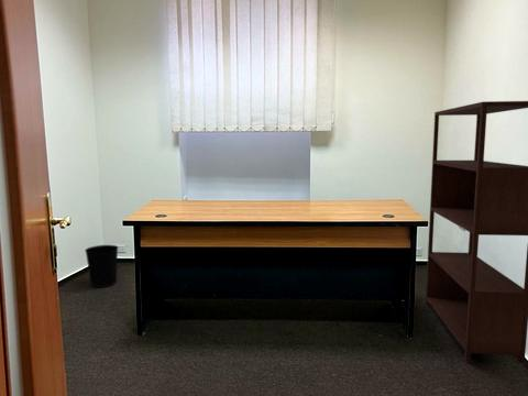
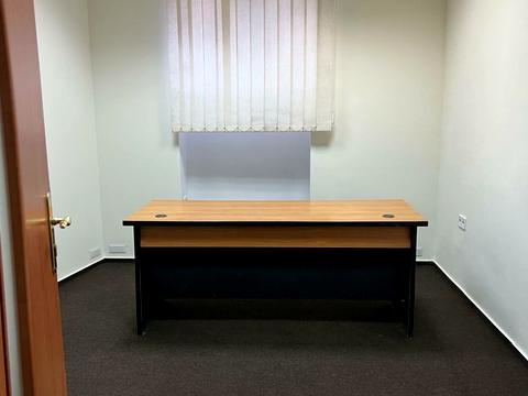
- bookshelf (474, 222)
- wastebasket (102, 265)
